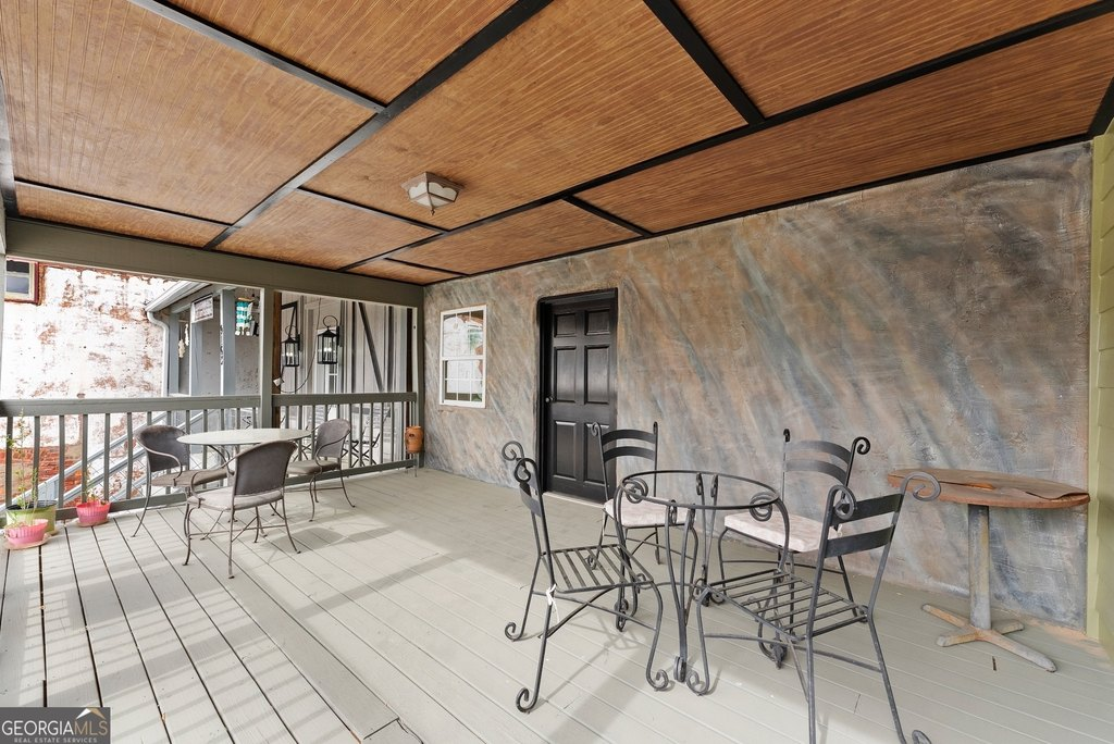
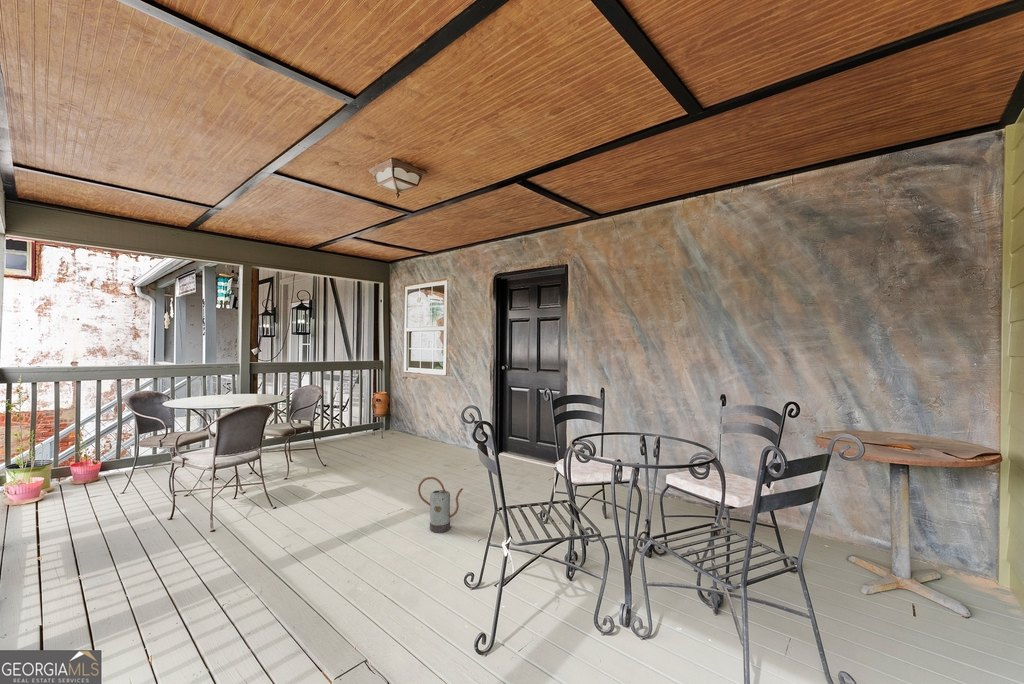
+ watering can (440, 502)
